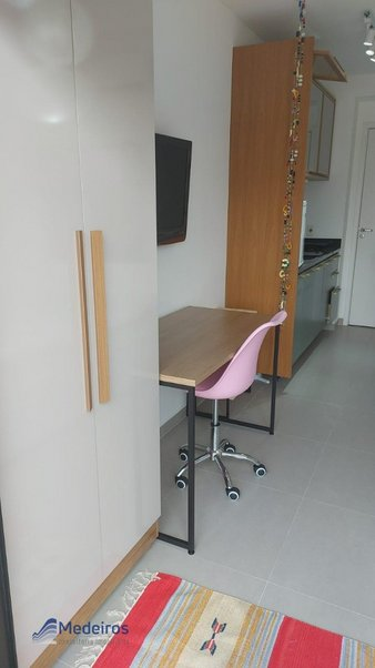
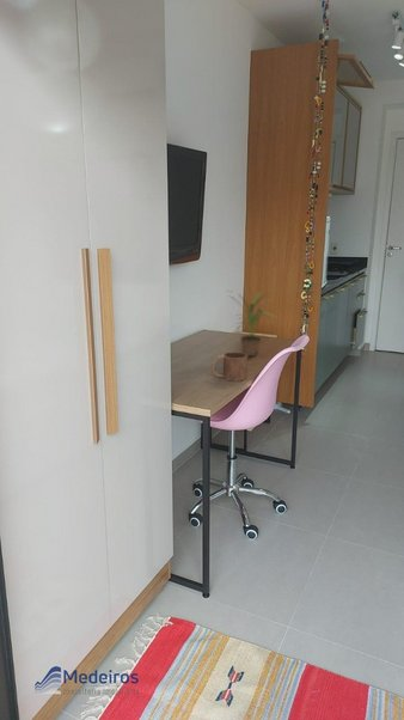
+ potted plant (249, 321)
+ mug (228, 366)
